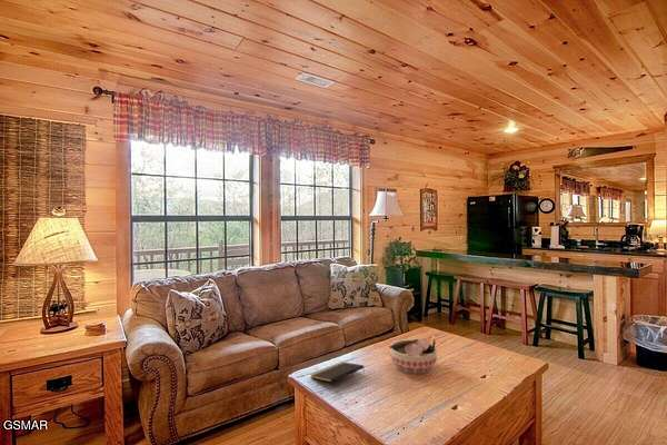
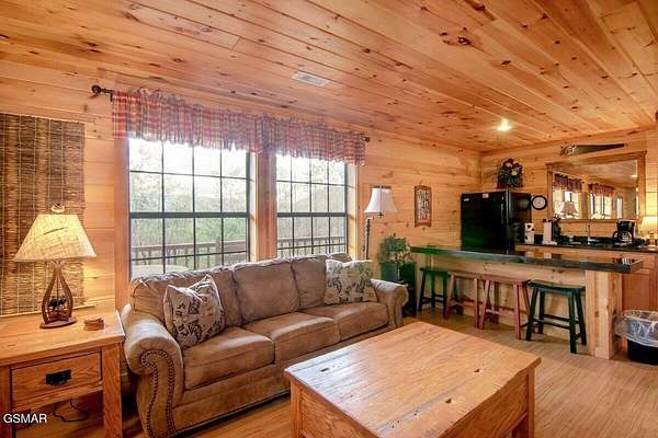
- bowl (412, 353)
- notepad (337, 370)
